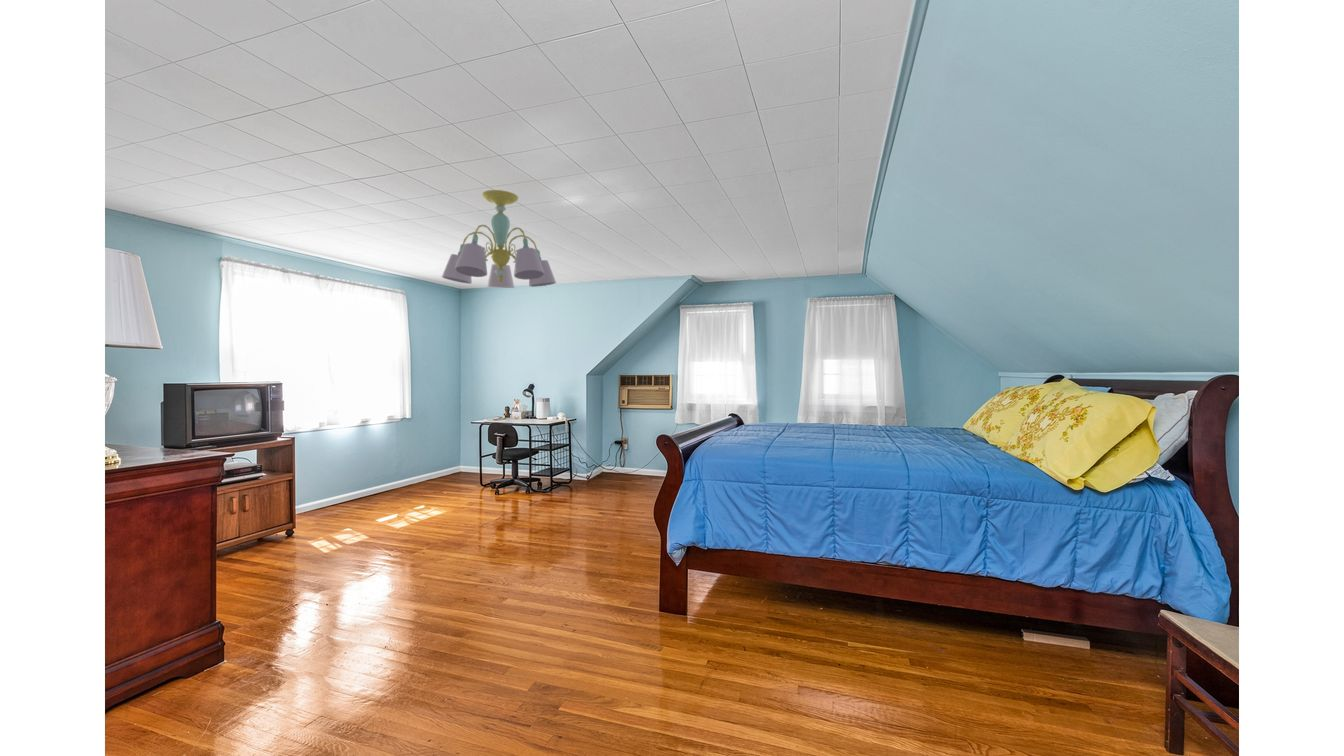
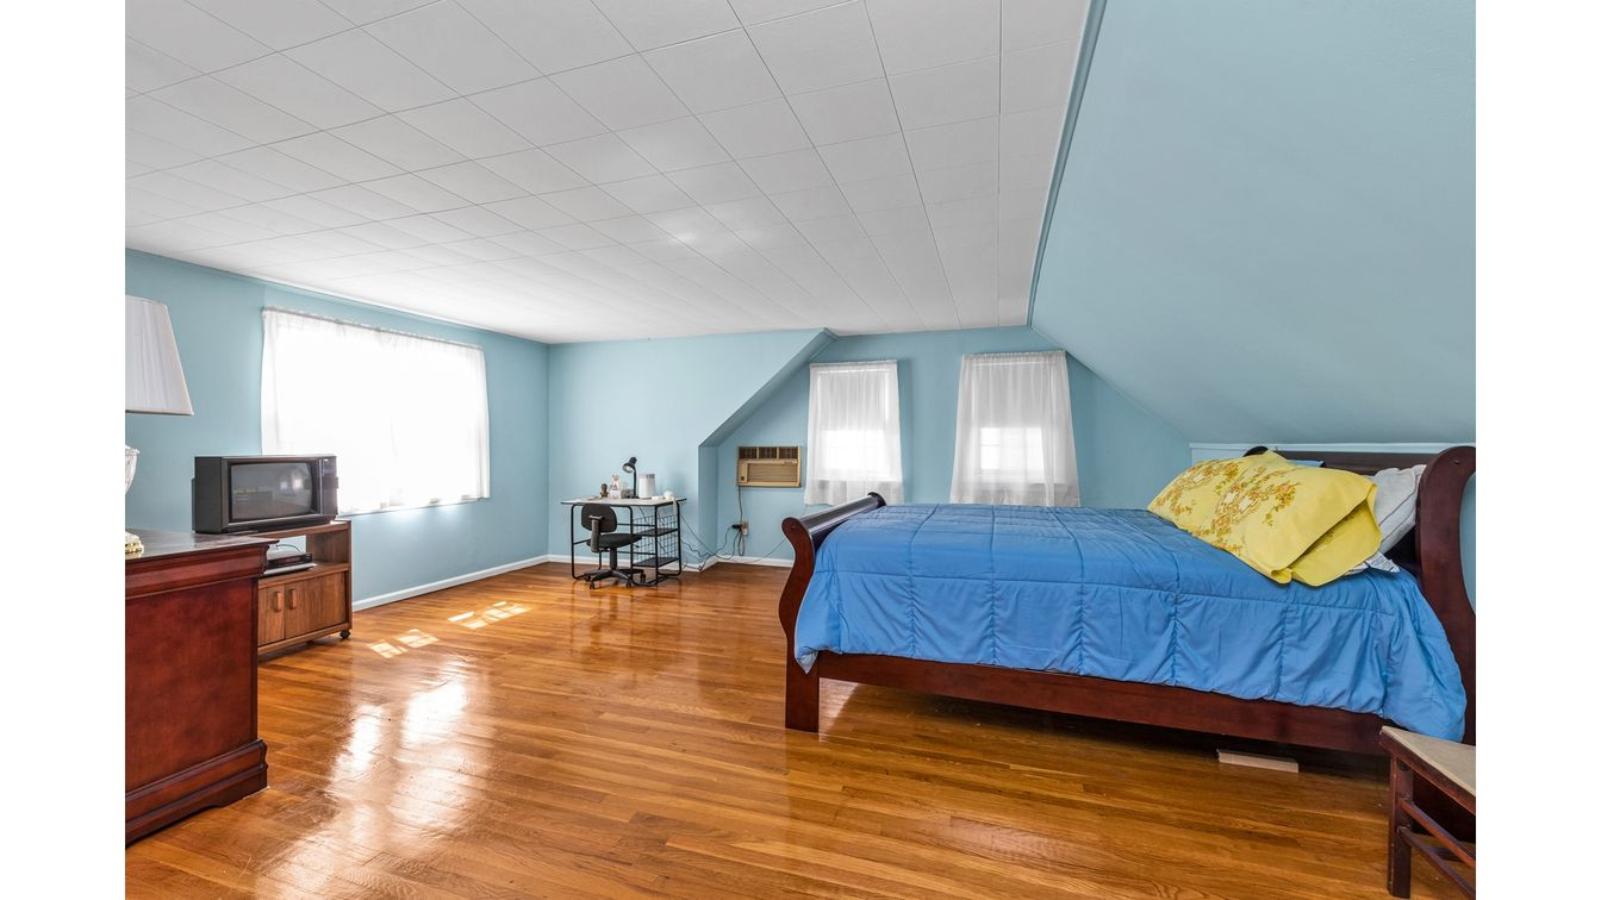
- chandelier (500, 240)
